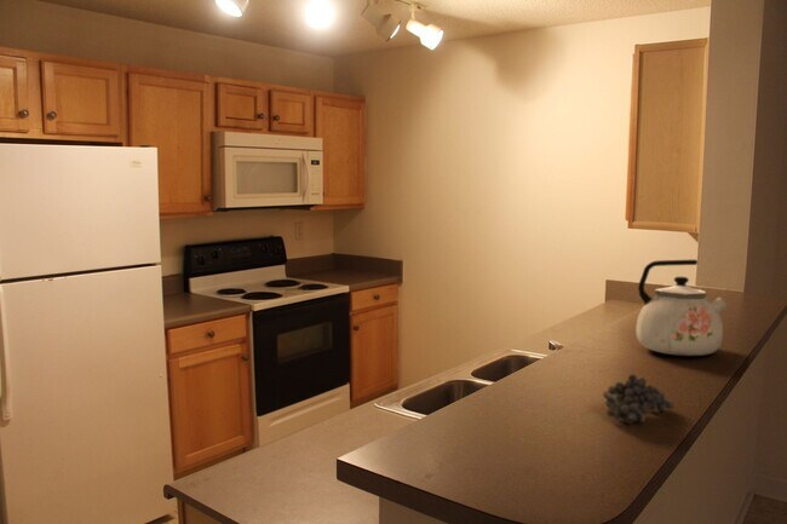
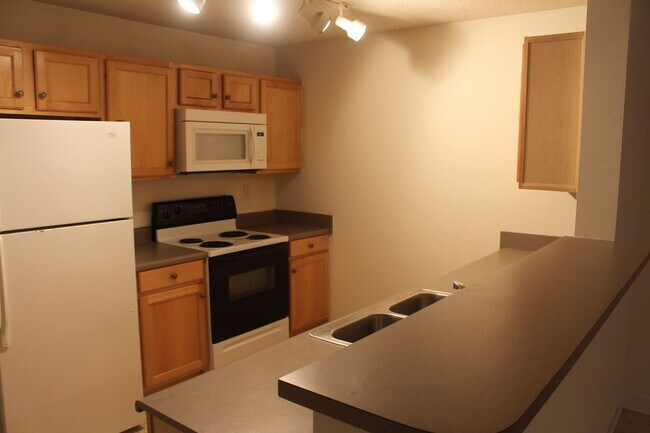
- fruit (637, 393)
- kettle (680, 305)
